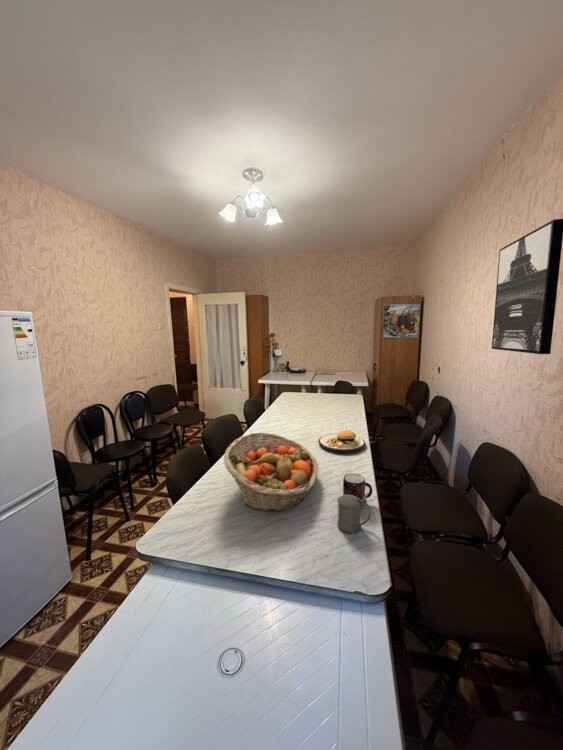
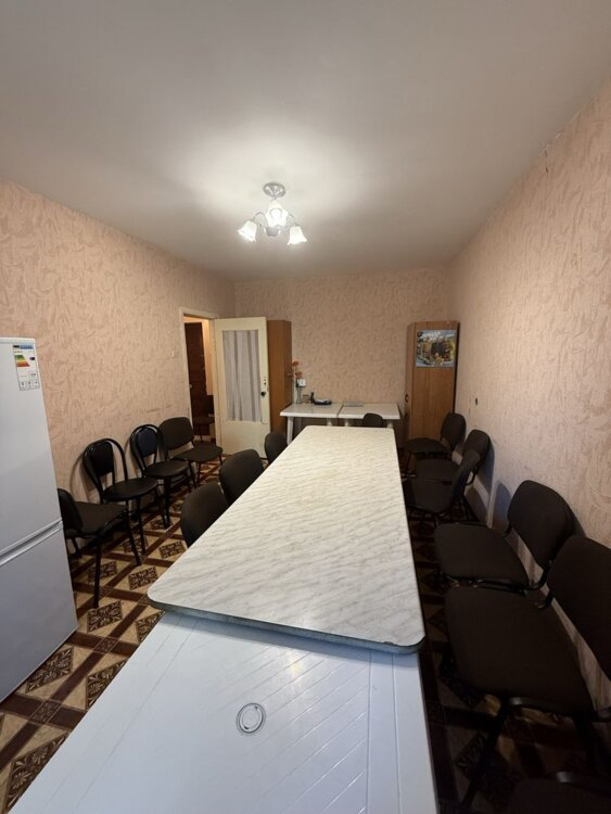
- beer stein (353, 510)
- fruit basket (272, 467)
- plate (341, 432)
- mug (357, 490)
- wall art (521, 295)
